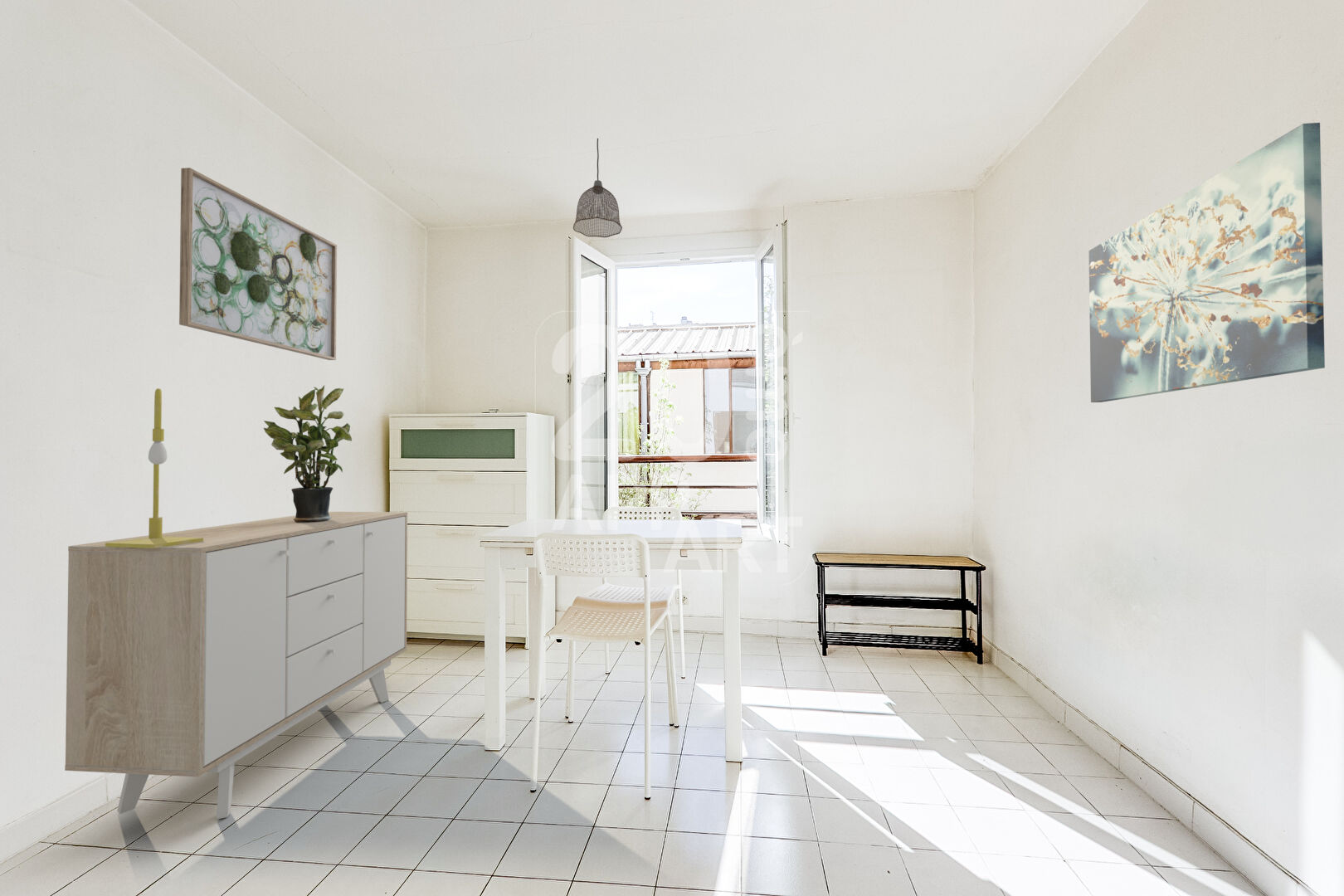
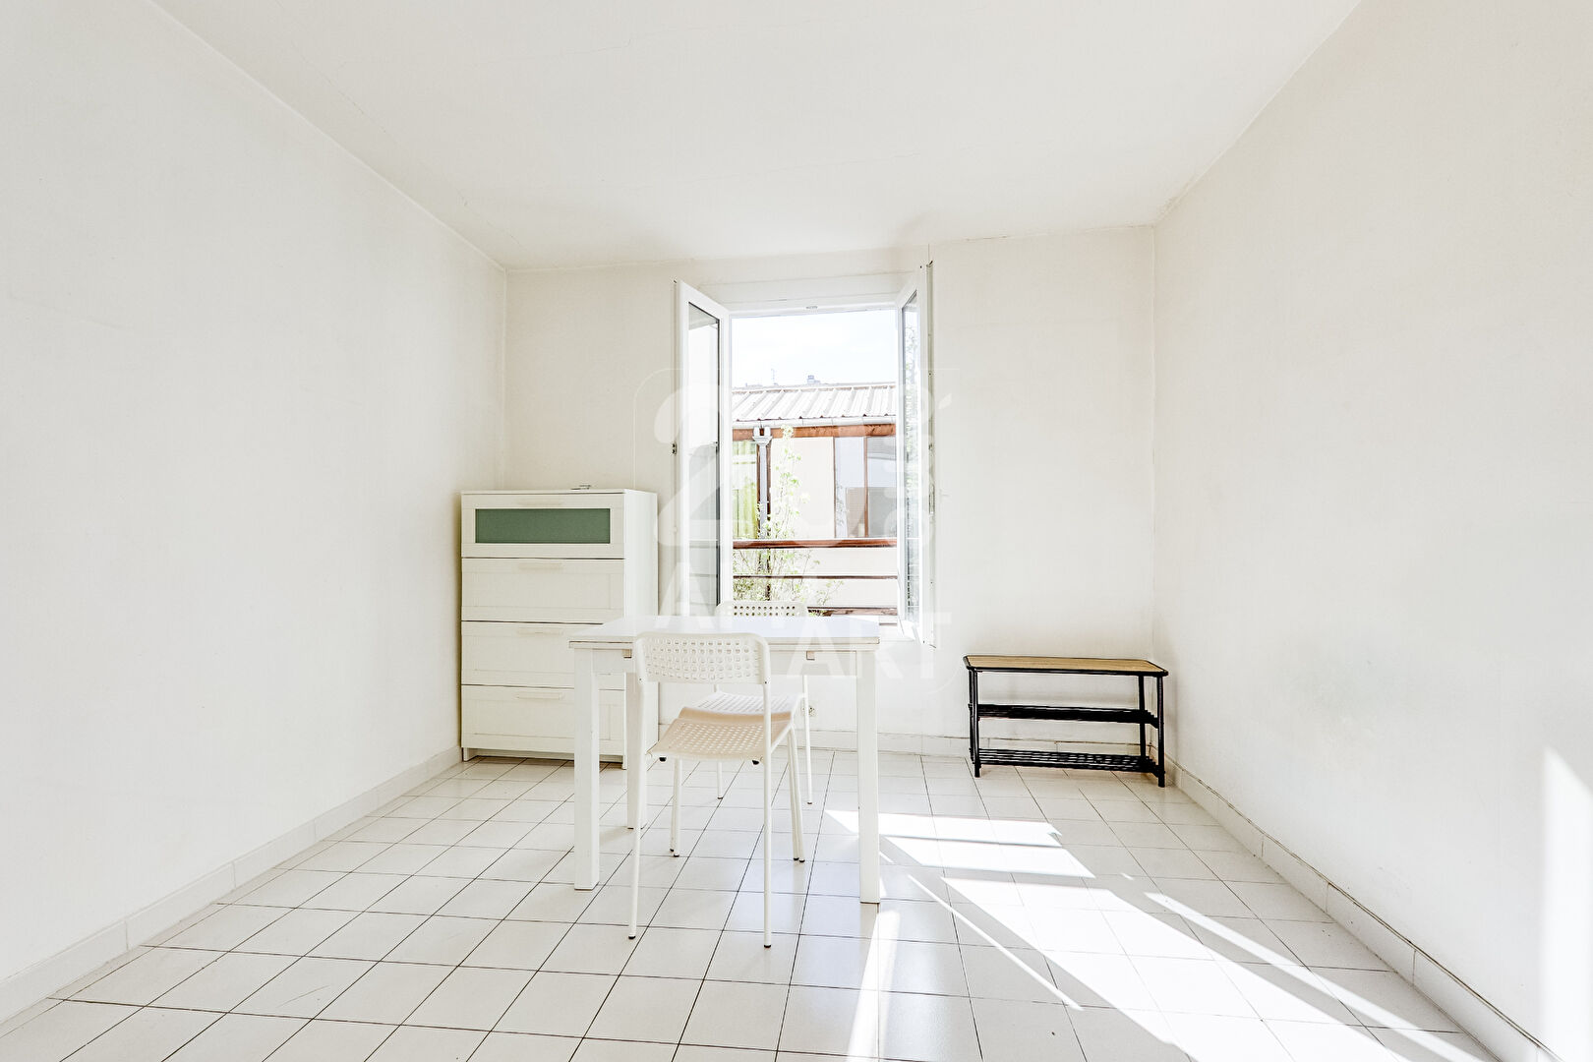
- pendant lamp (597, 183)
- potted plant (308, 452)
- wall art (272, 278)
- table lamp (156, 465)
- sideboard (280, 635)
- wall art (1178, 295)
